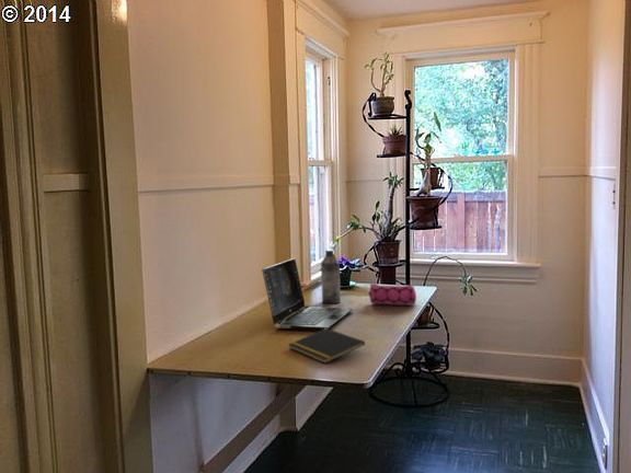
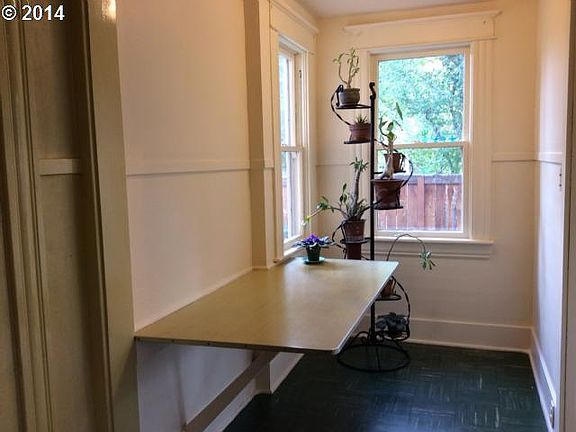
- notepad (325, 344)
- water bottle (330, 276)
- laptop computer (302, 295)
- pencil case (392, 293)
